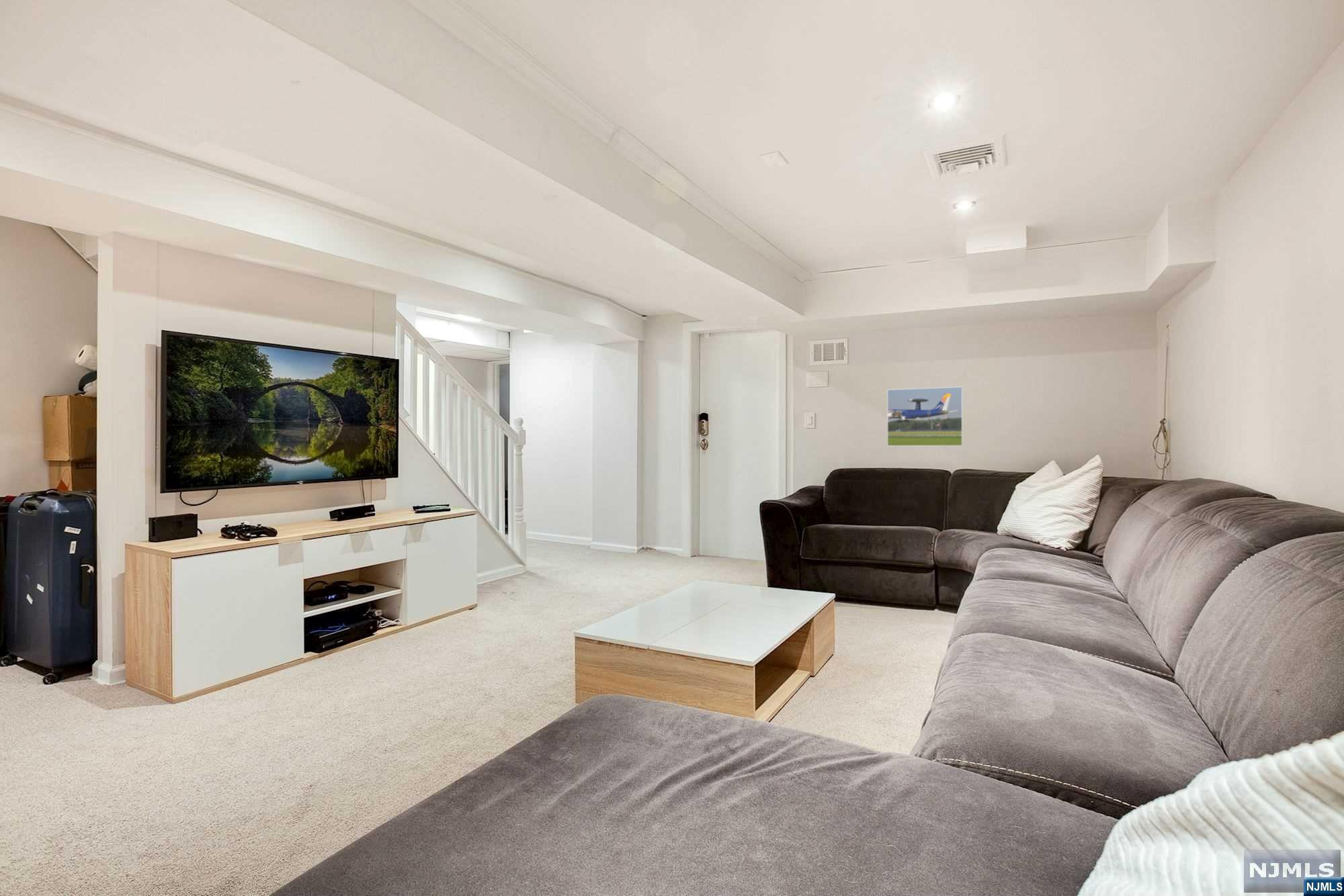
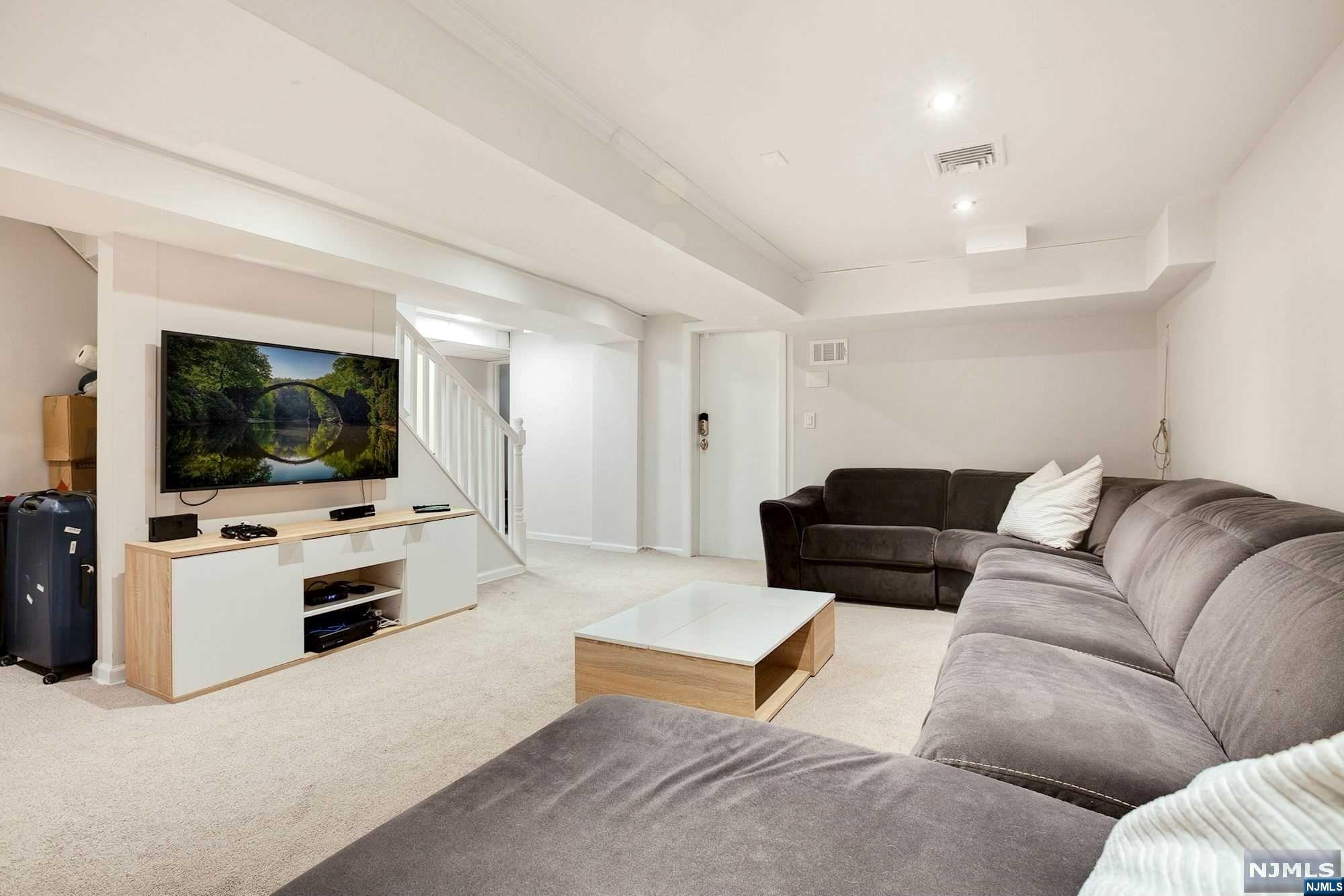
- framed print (924, 417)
